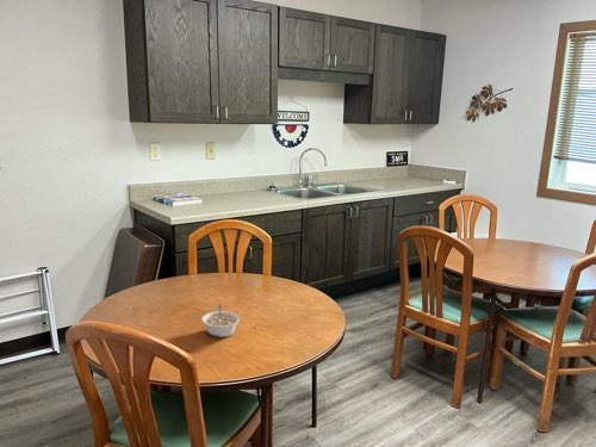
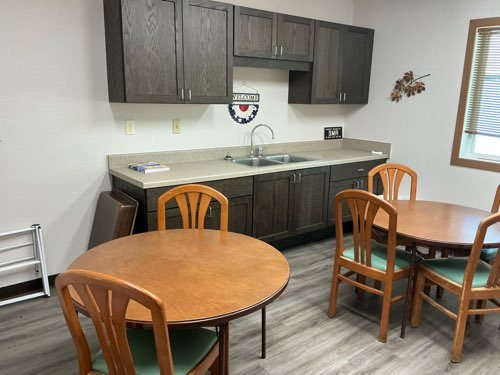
- legume (219, 323)
